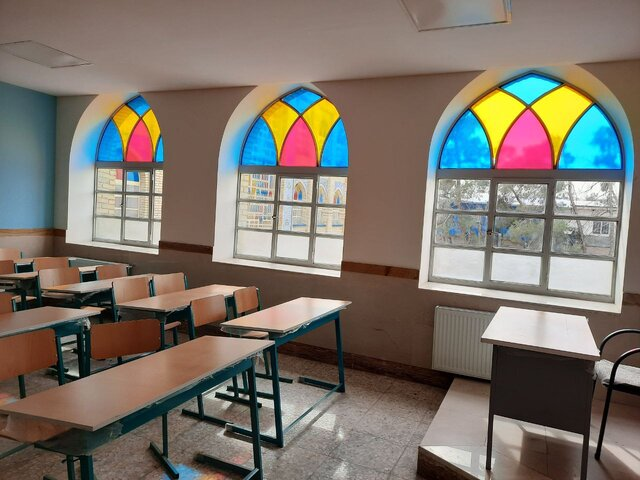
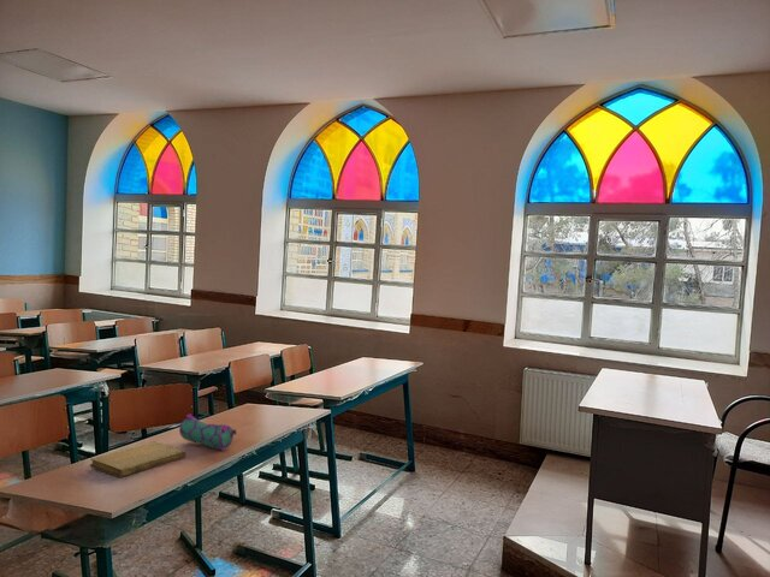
+ notebook (138, 458)
+ pencil case (207, 432)
